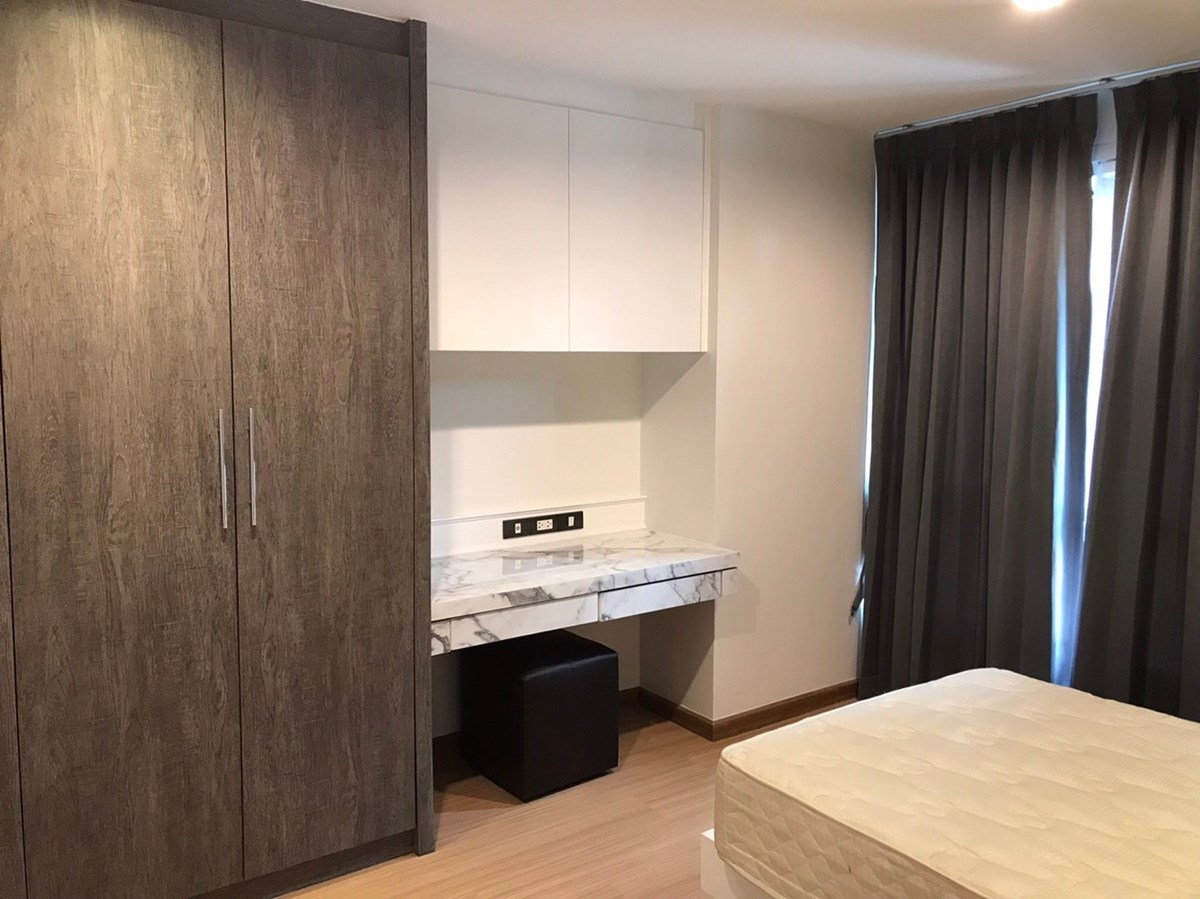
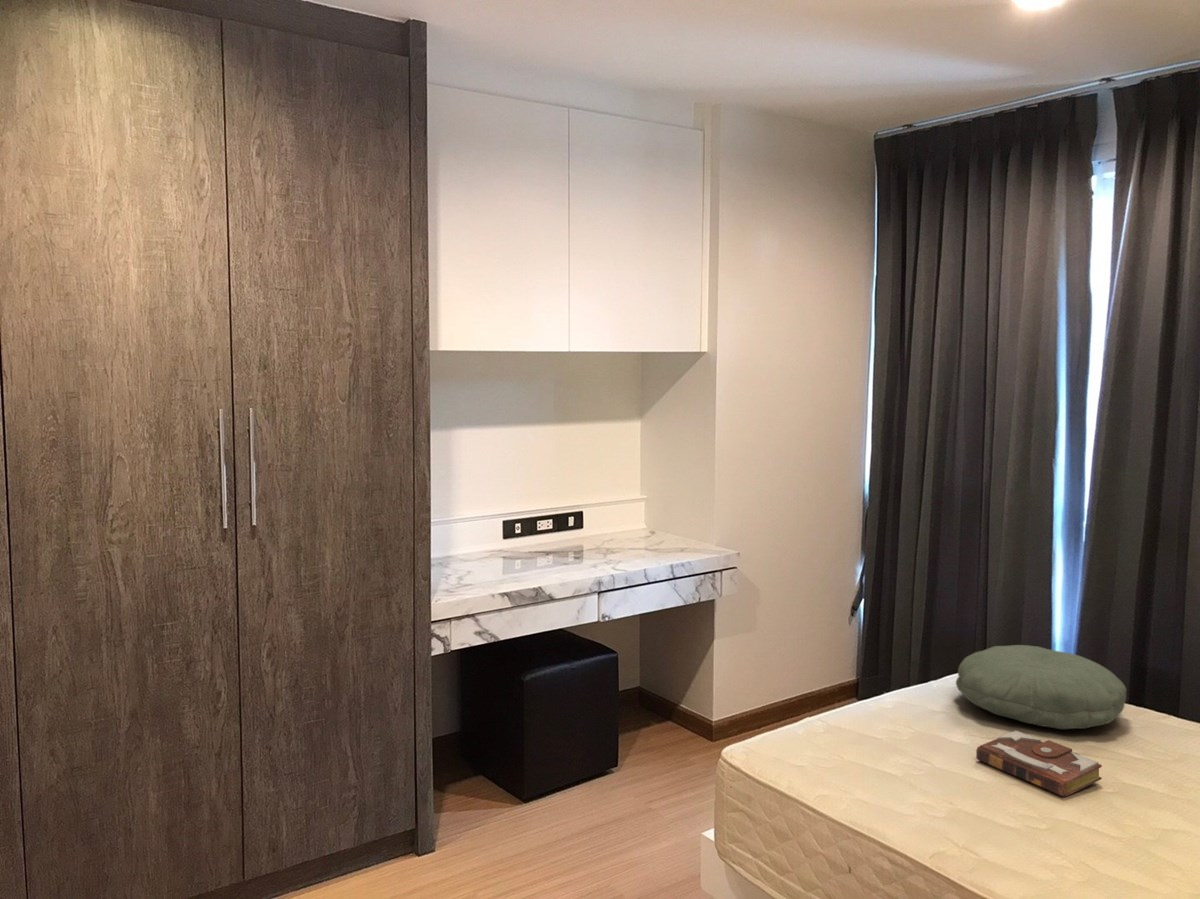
+ book (1038, 760)
+ pillow (1038, 683)
